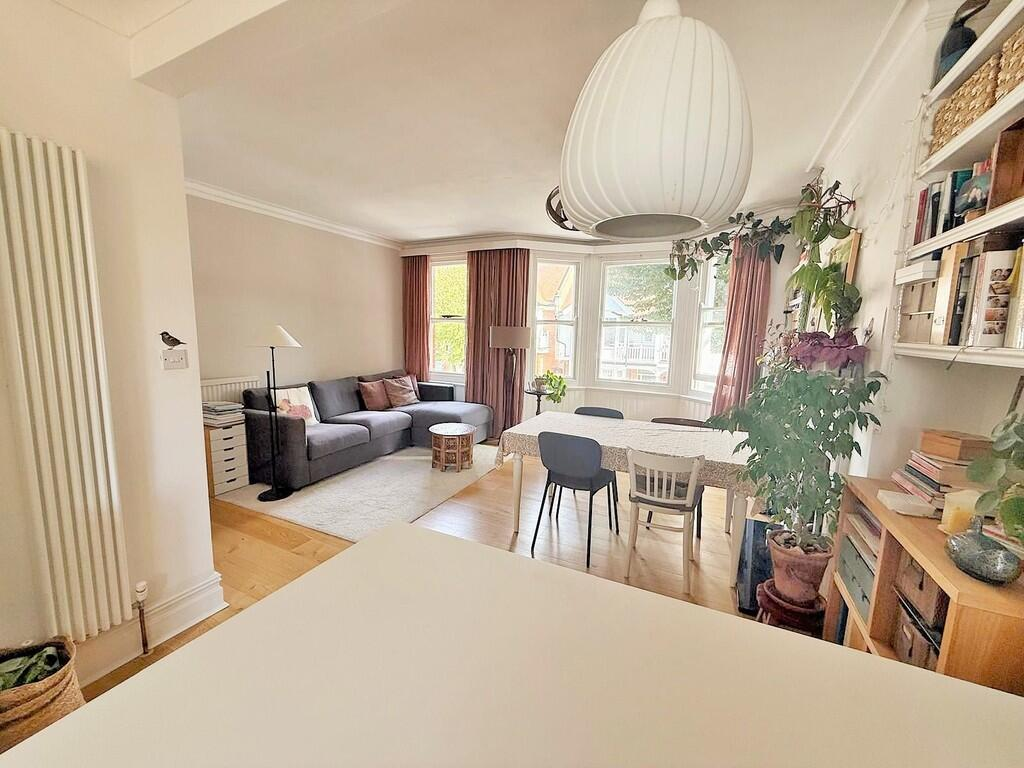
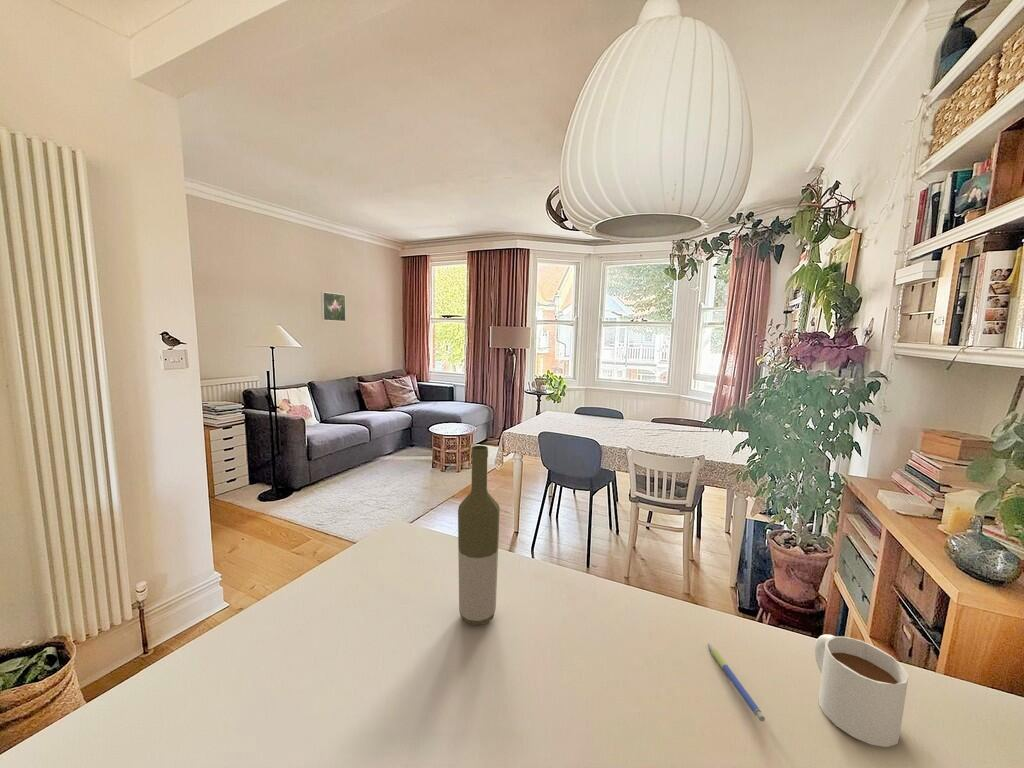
+ pen (731, 676)
+ mug (849, 677)
+ bottle (478, 533)
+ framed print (333, 307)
